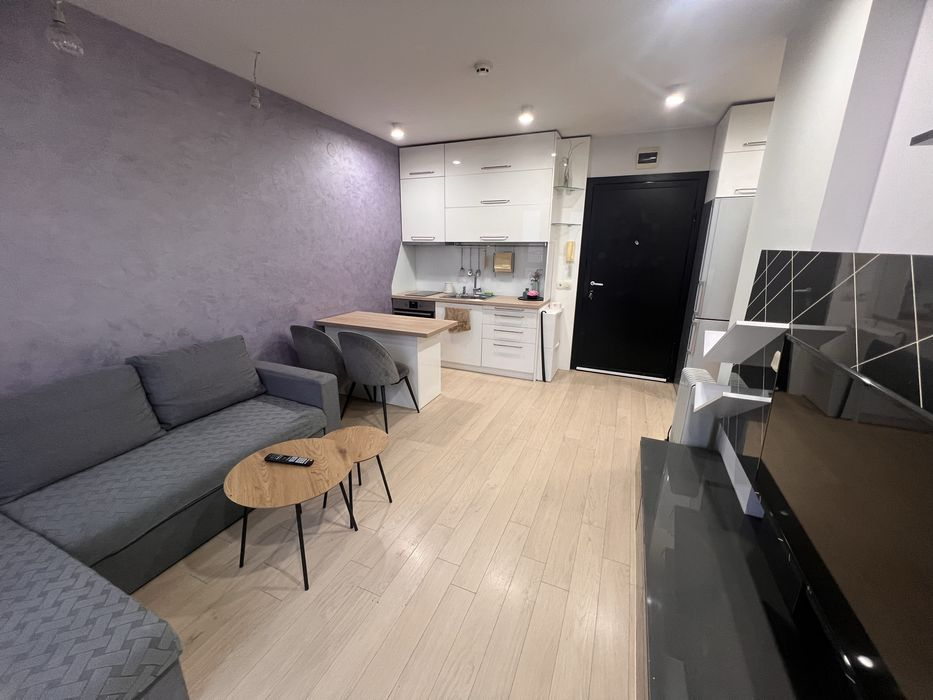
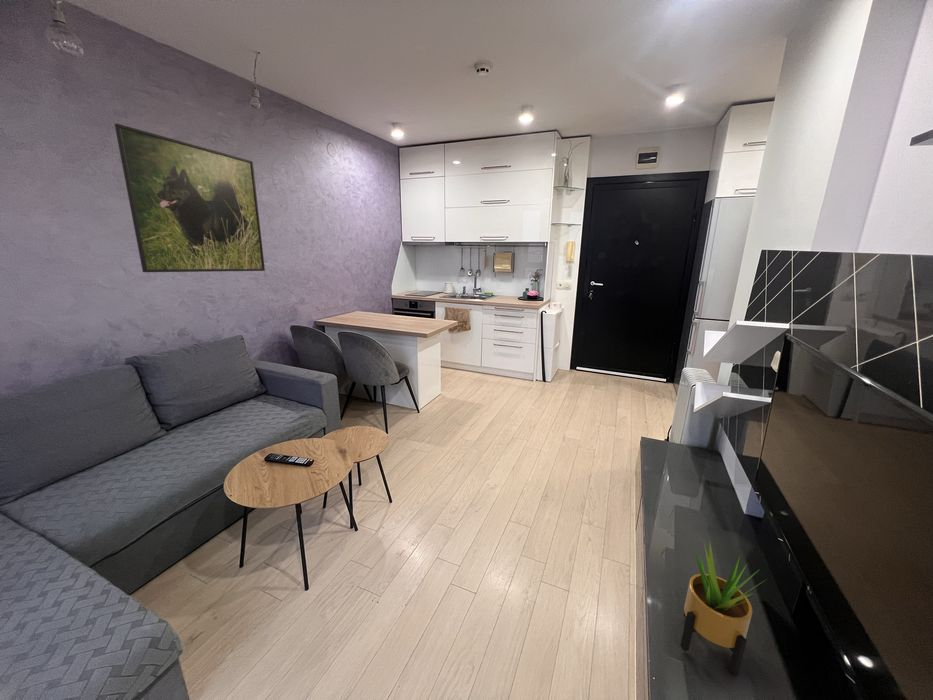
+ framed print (203, 210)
+ potted plant (718, 602)
